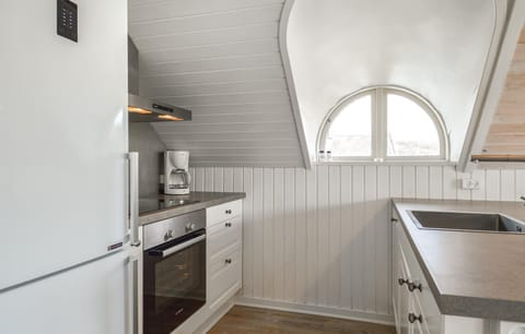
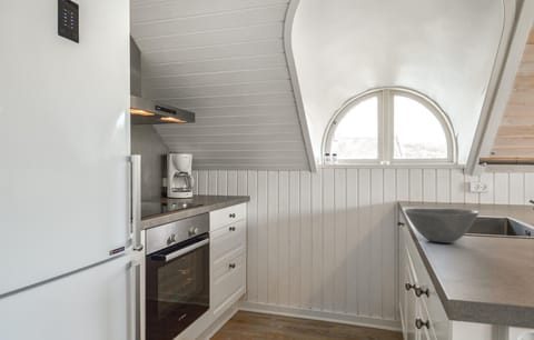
+ bowl (439, 224)
